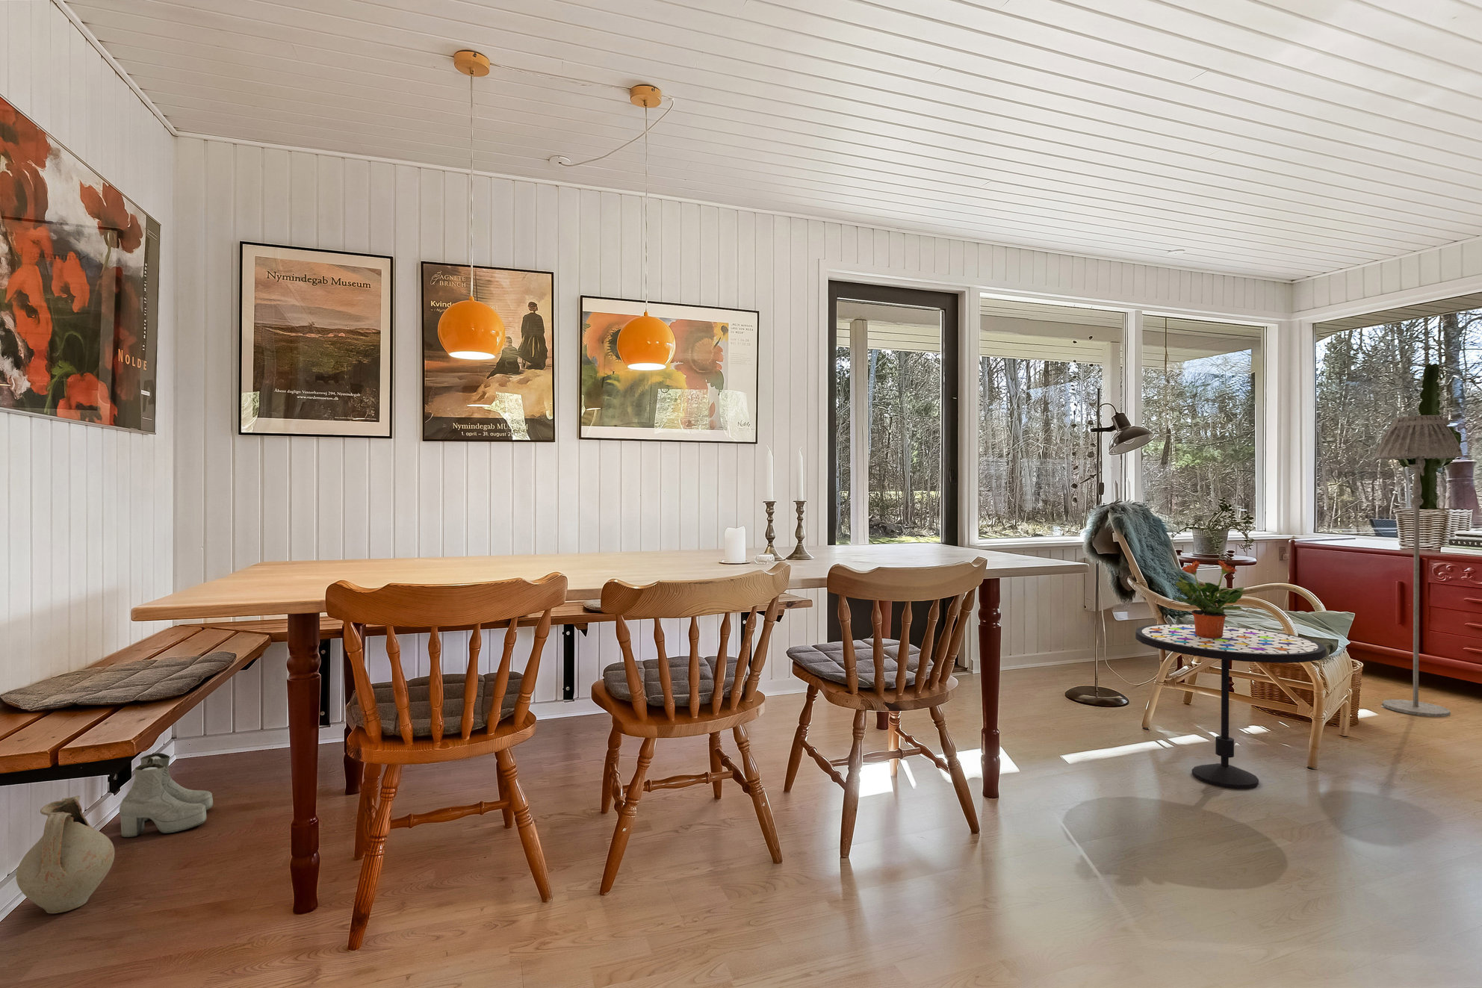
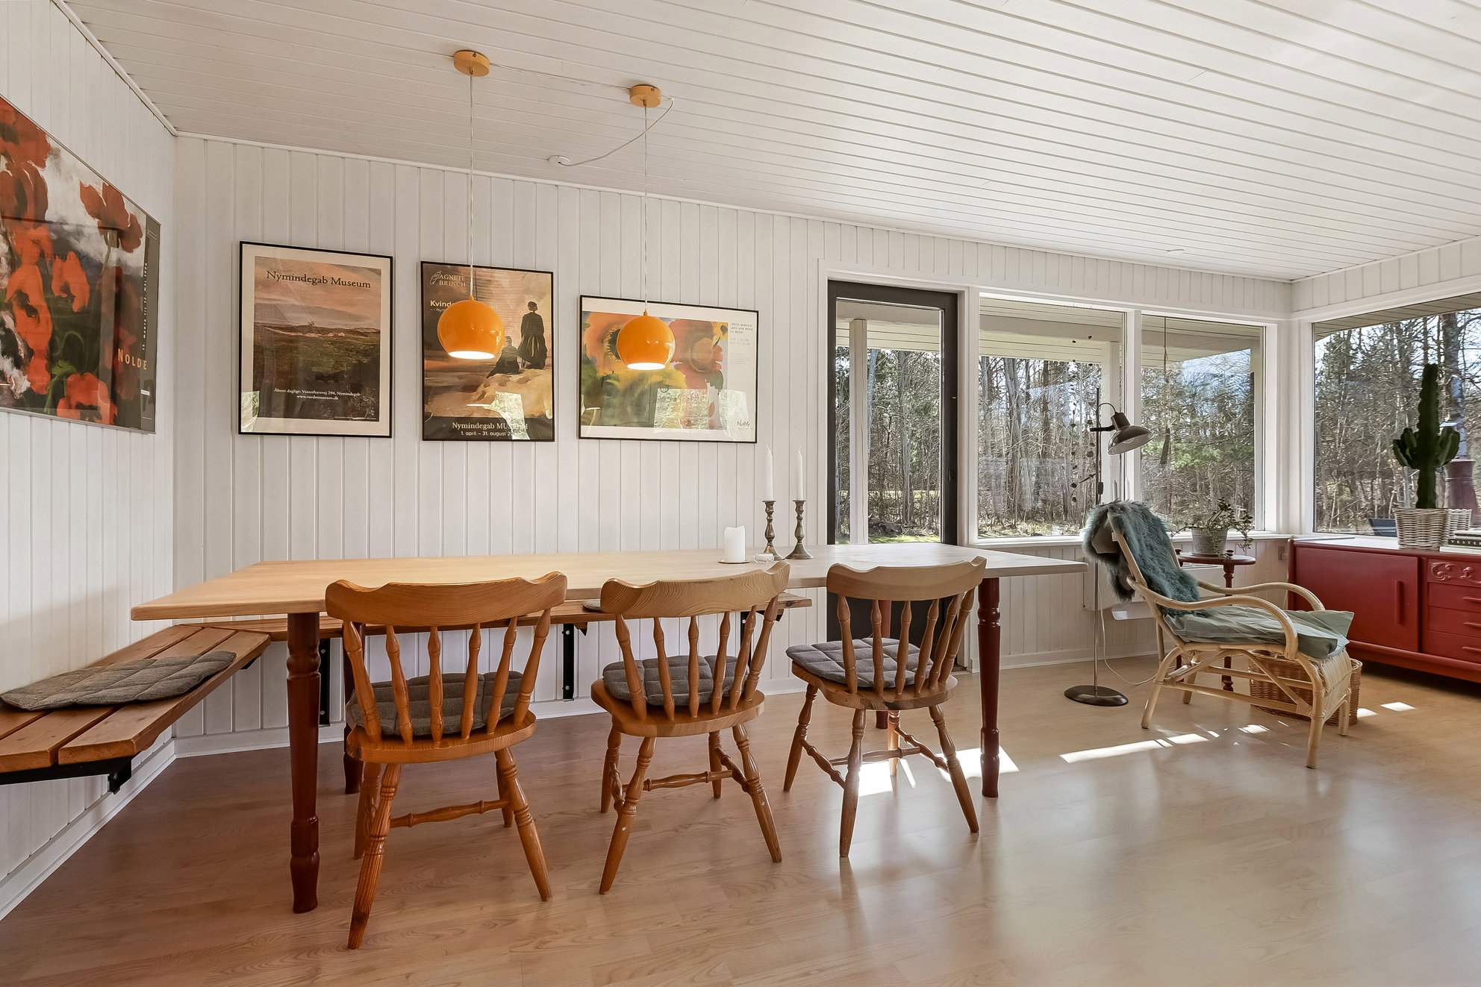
- potted plant (1207, 597)
- boots (168, 791)
- side table (1224, 708)
- floor lamp (1416, 563)
- ceramic jug (66, 853)
